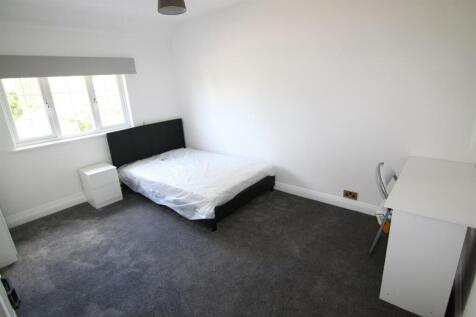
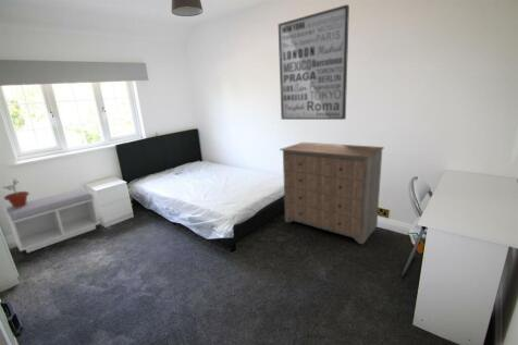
+ bench (55, 217)
+ potted plant (15, 192)
+ wall art (310, 70)
+ dresser (329, 187)
